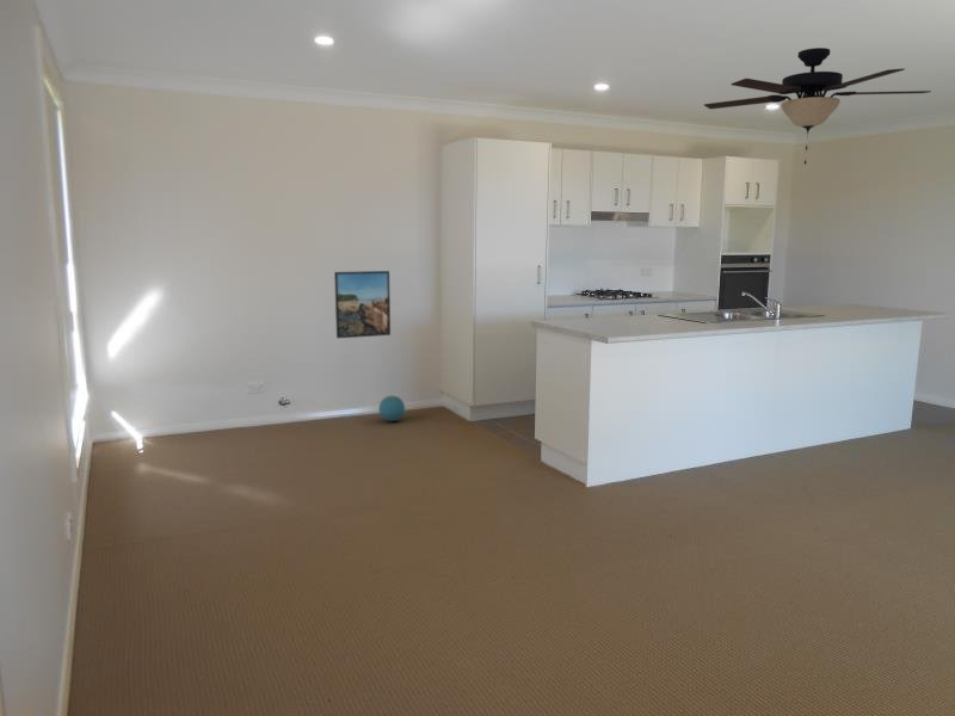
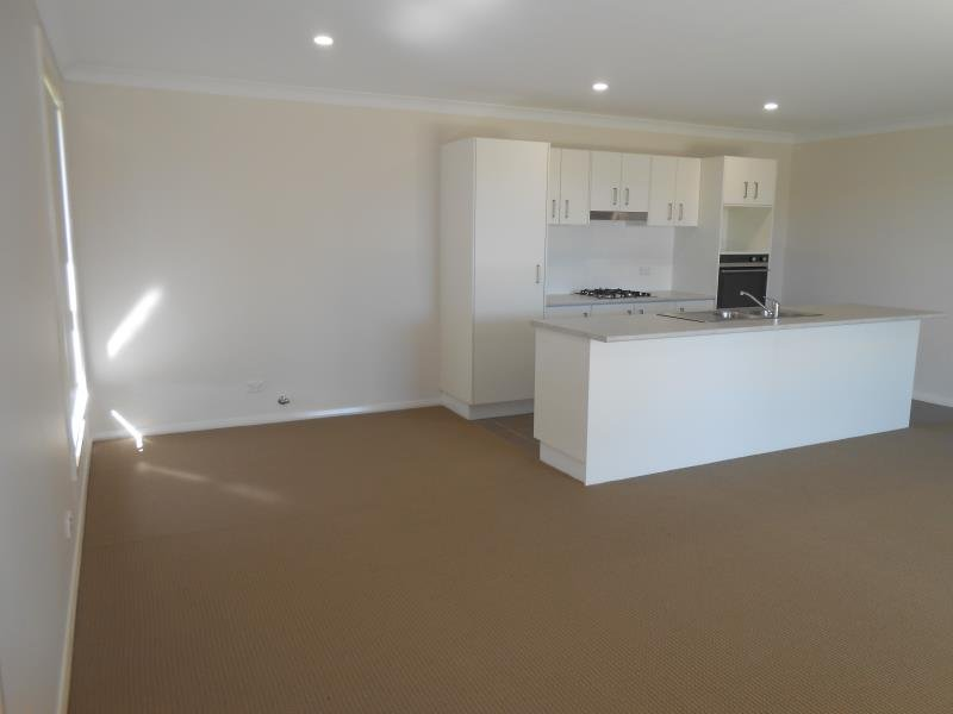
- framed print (363, 303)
- ceiling fan (809, 109)
- ball (392, 408)
